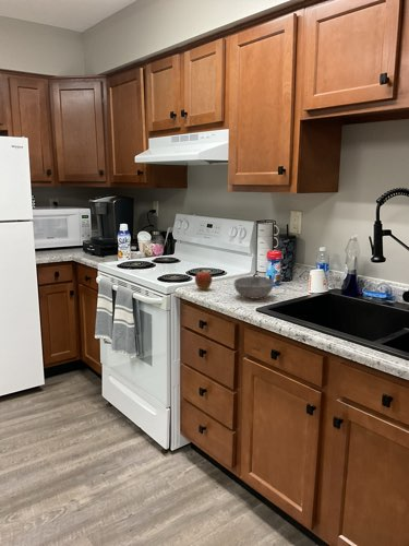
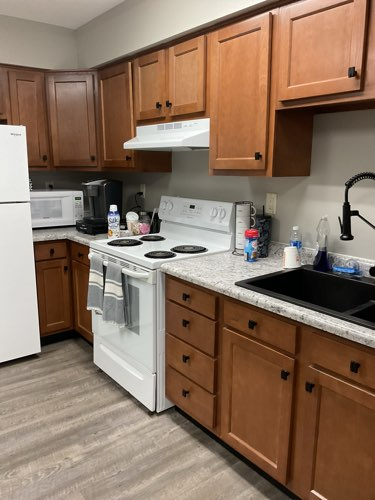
- apple (203, 278)
- bowl (253, 288)
